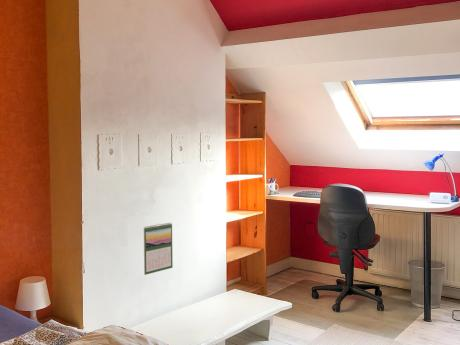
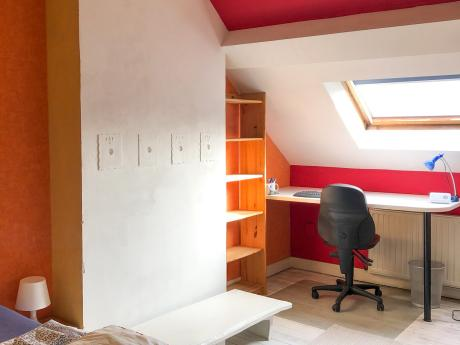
- calendar (158, 247)
